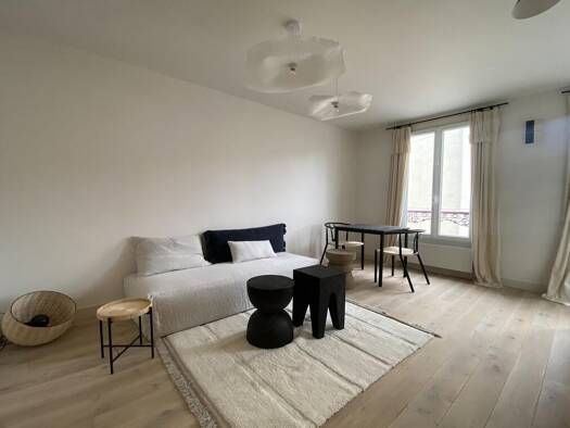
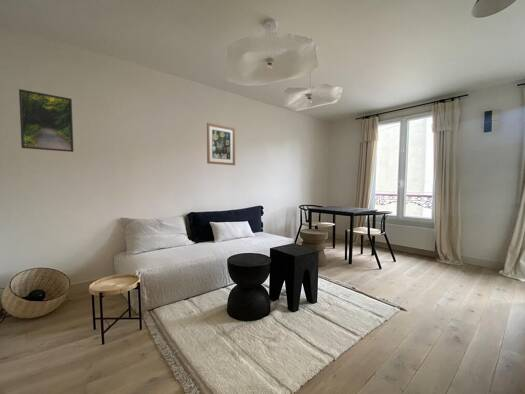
+ wall art (221, 145)
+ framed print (47, 122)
